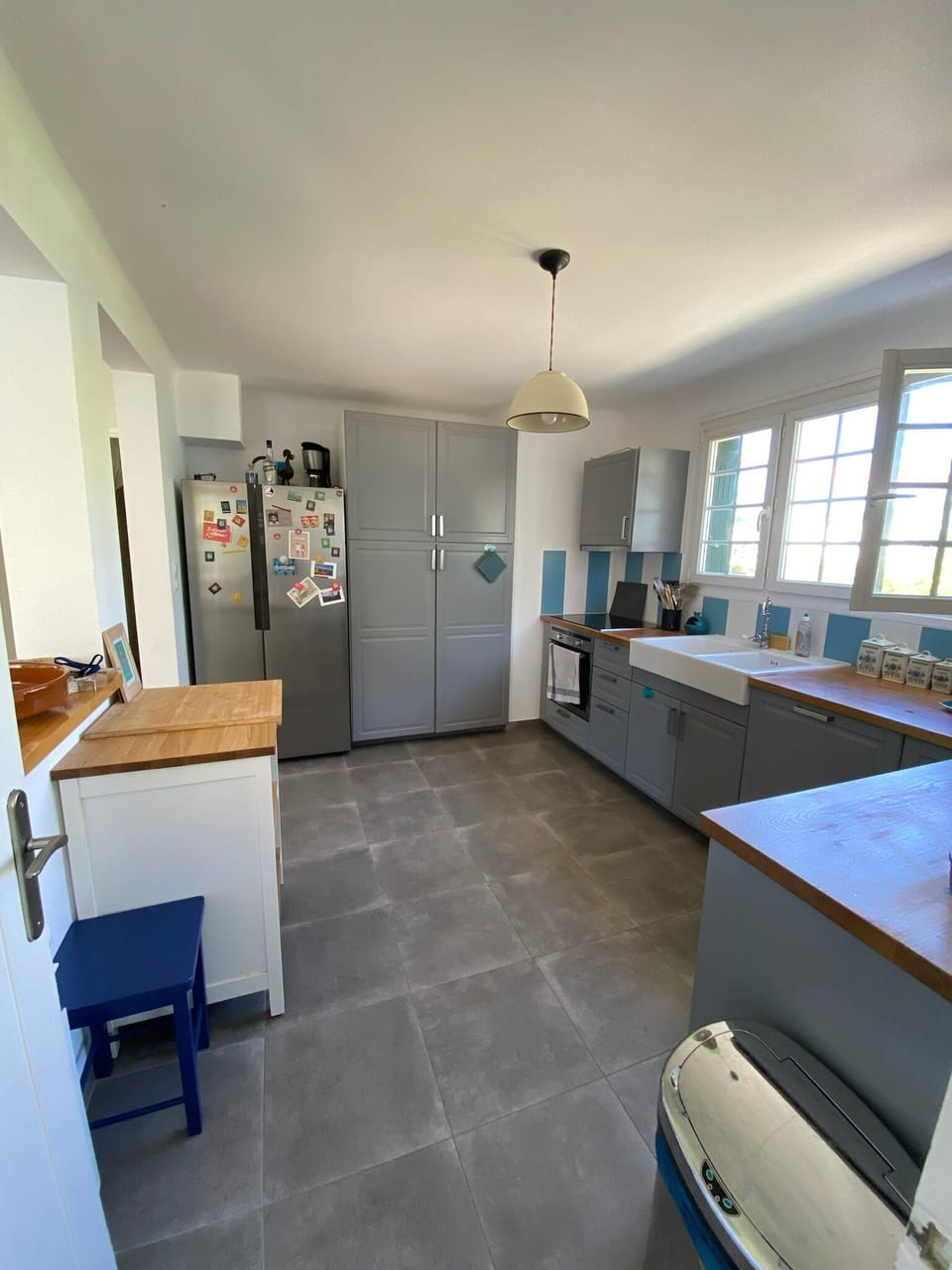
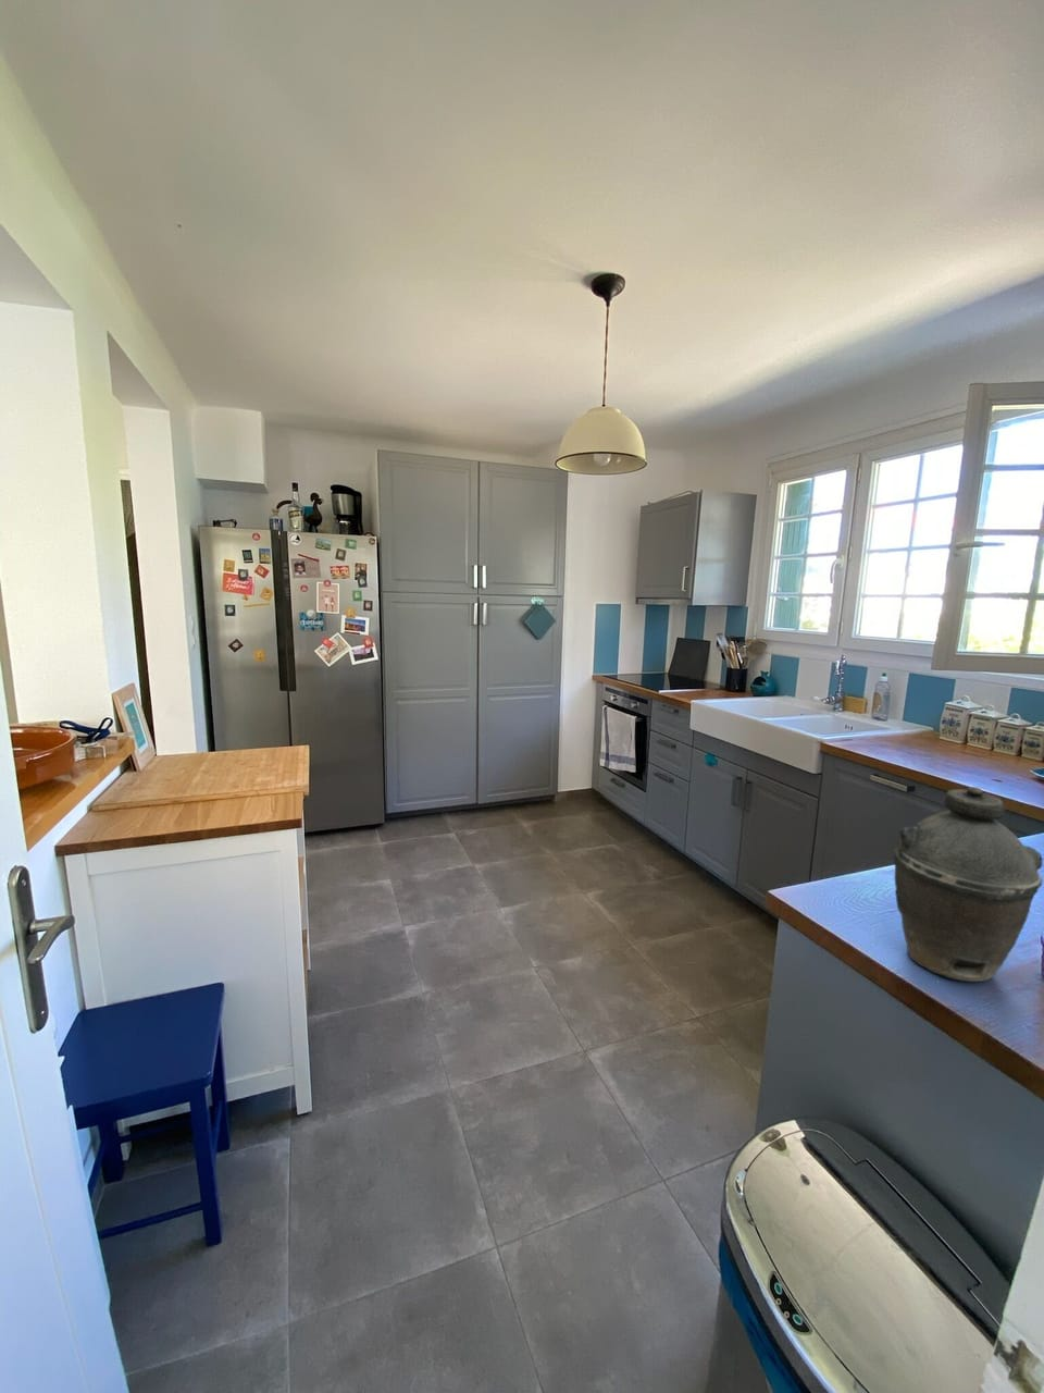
+ kettle (961, 876)
